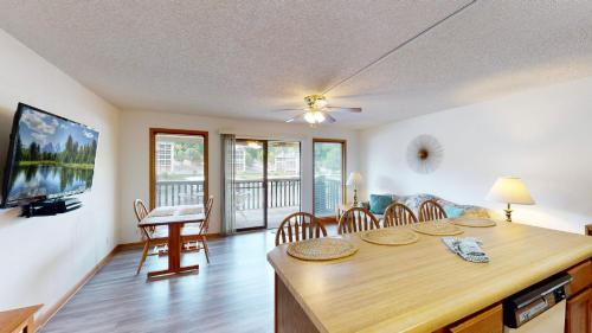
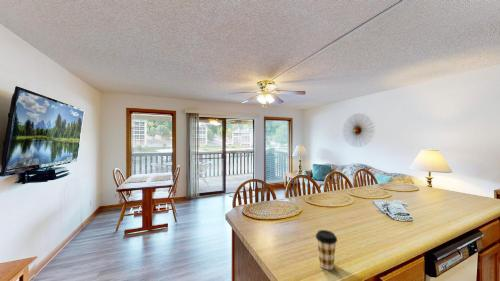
+ coffee cup (326, 249)
